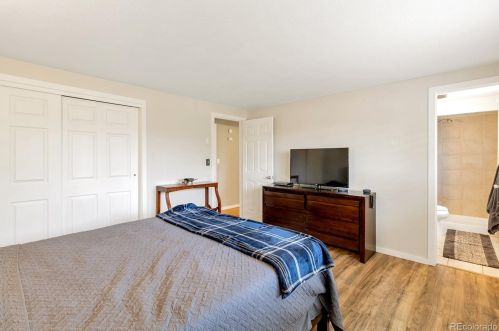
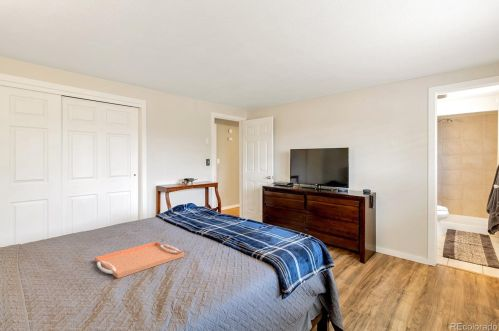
+ serving tray (140, 256)
